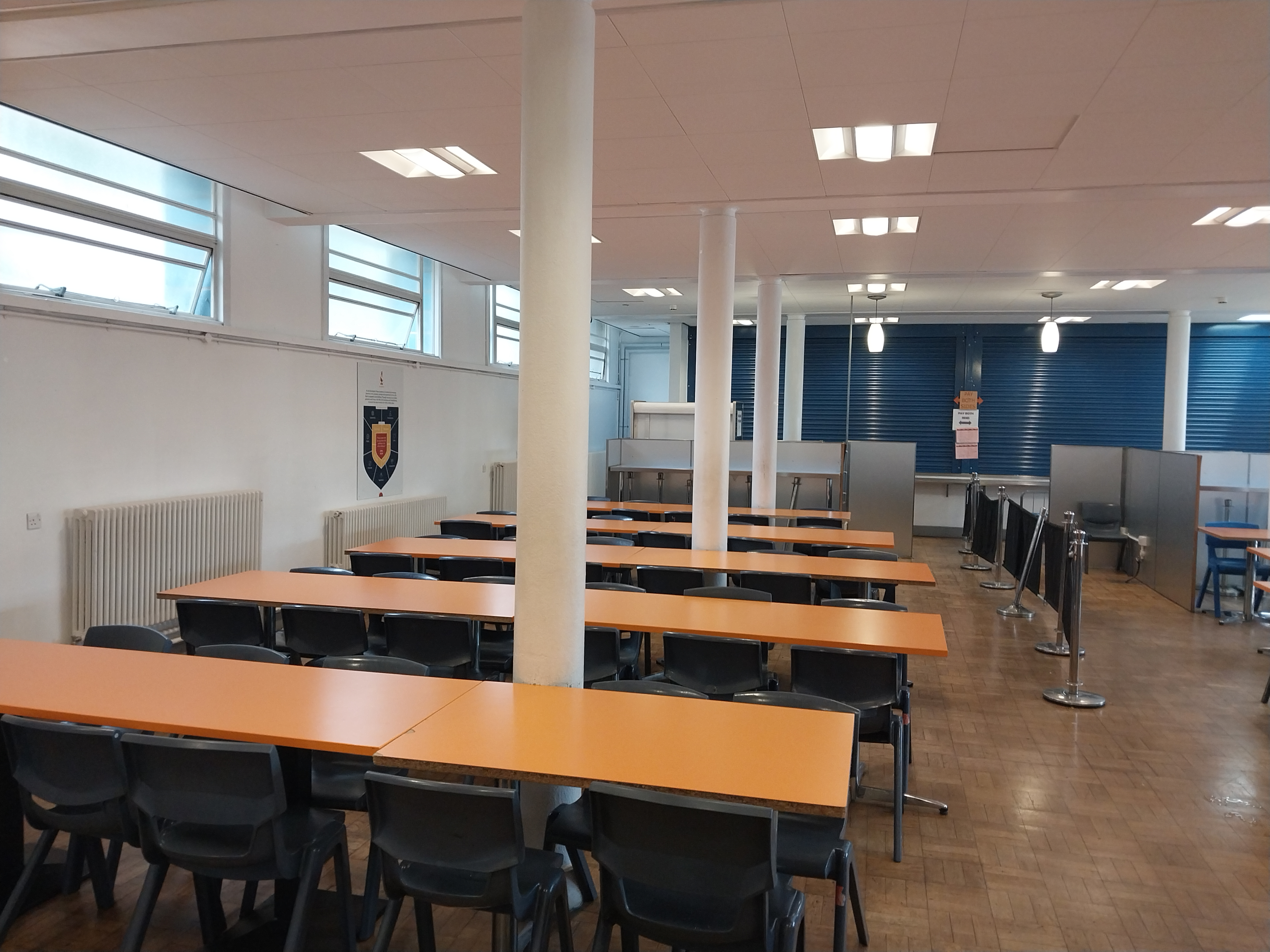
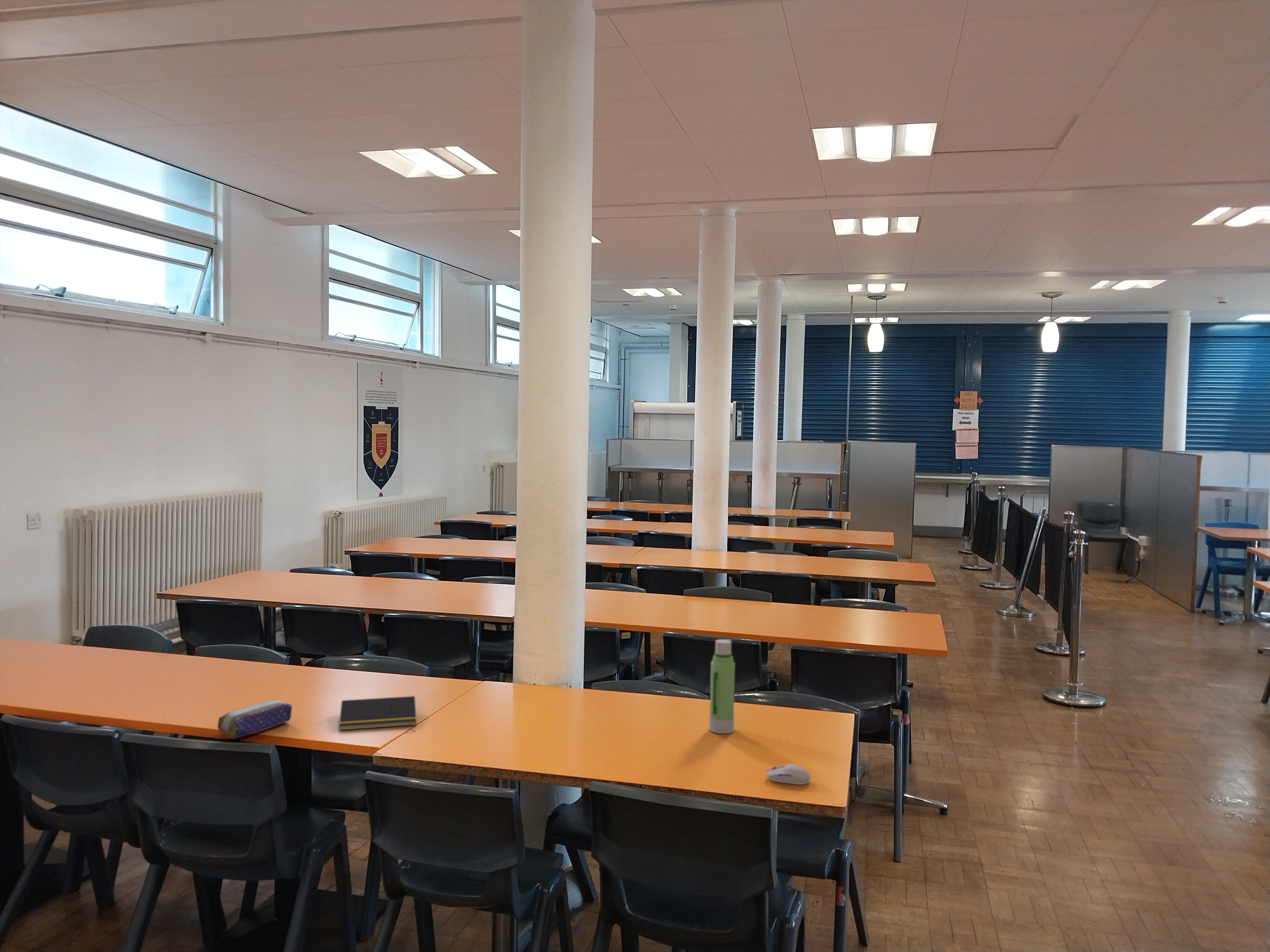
+ water bottle (721, 685)
+ pencil case (255, 718)
+ computer mouse (788, 773)
+ notepad (378, 712)
